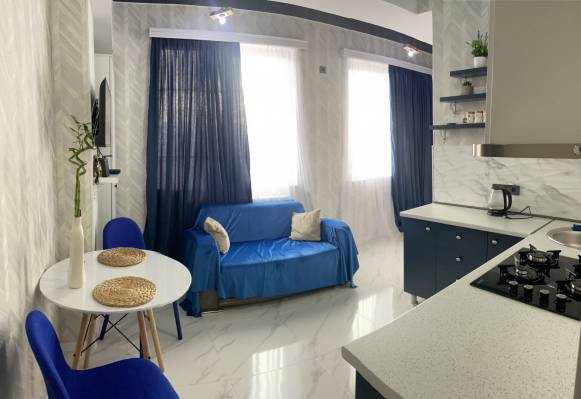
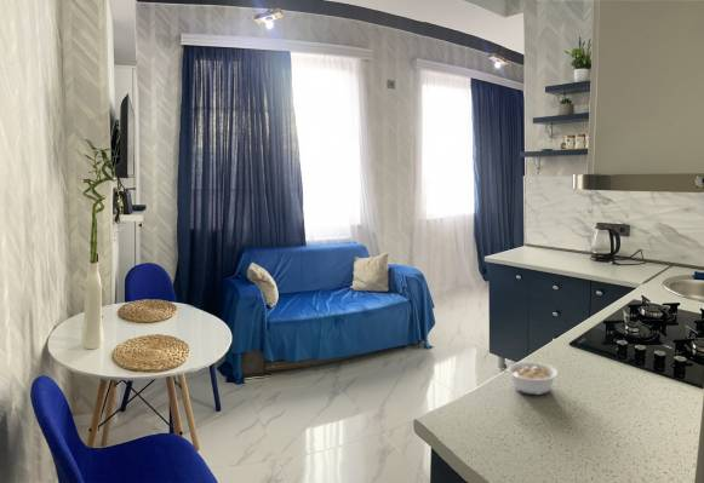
+ legume (531, 378)
